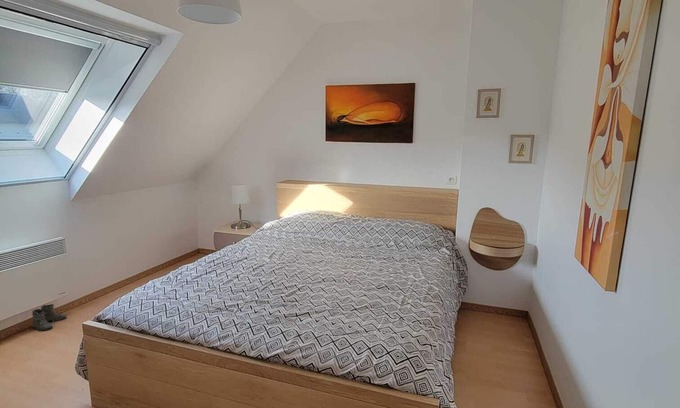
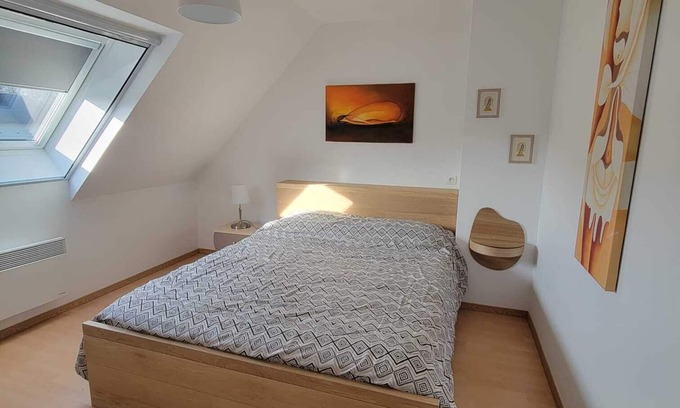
- boots (47, 316)
